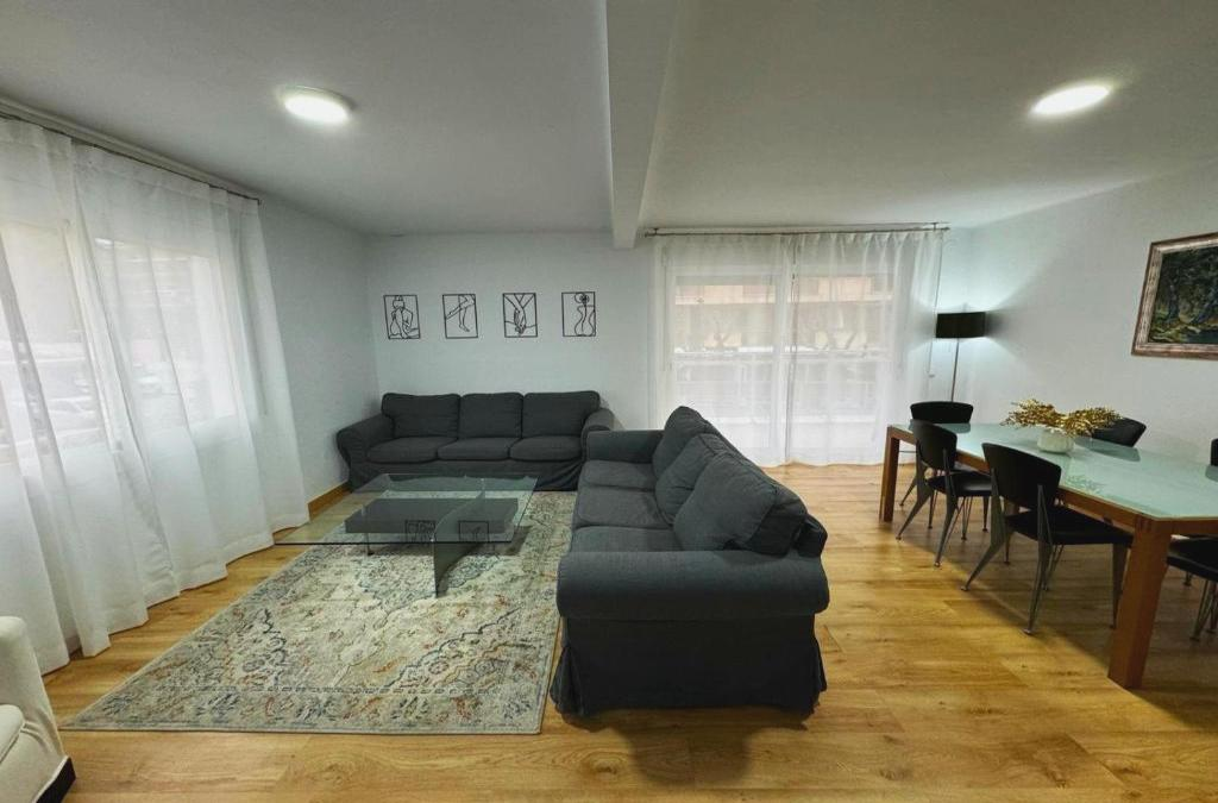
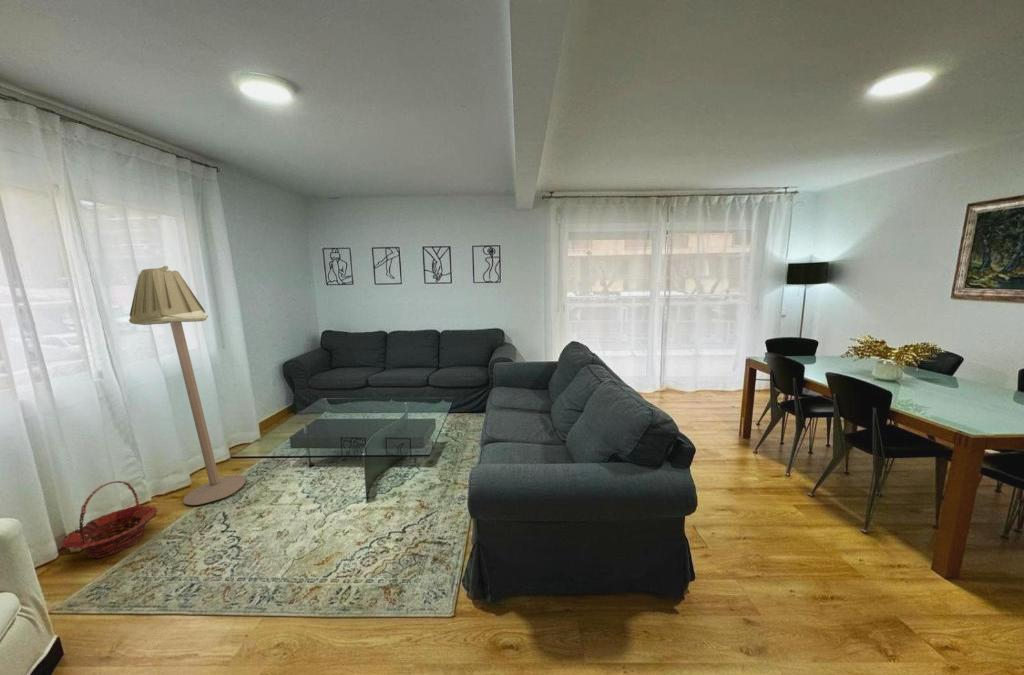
+ basket (110, 514)
+ floor lamp (186, 384)
